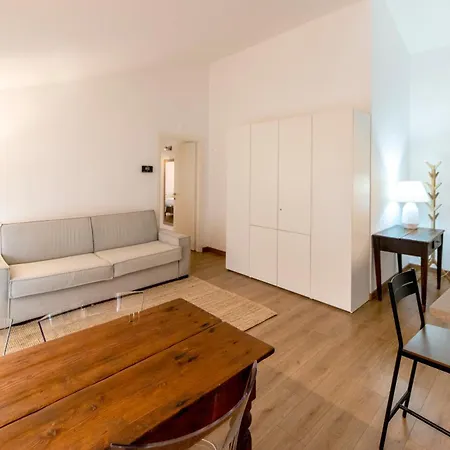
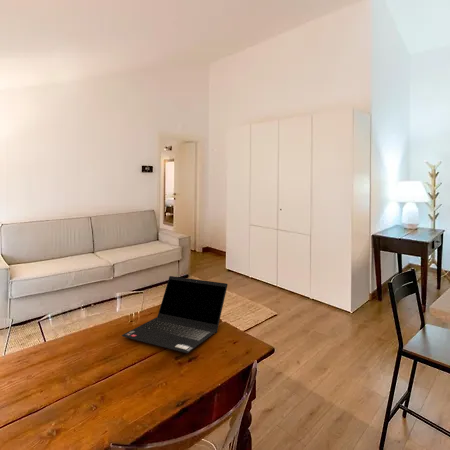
+ laptop computer (177, 309)
